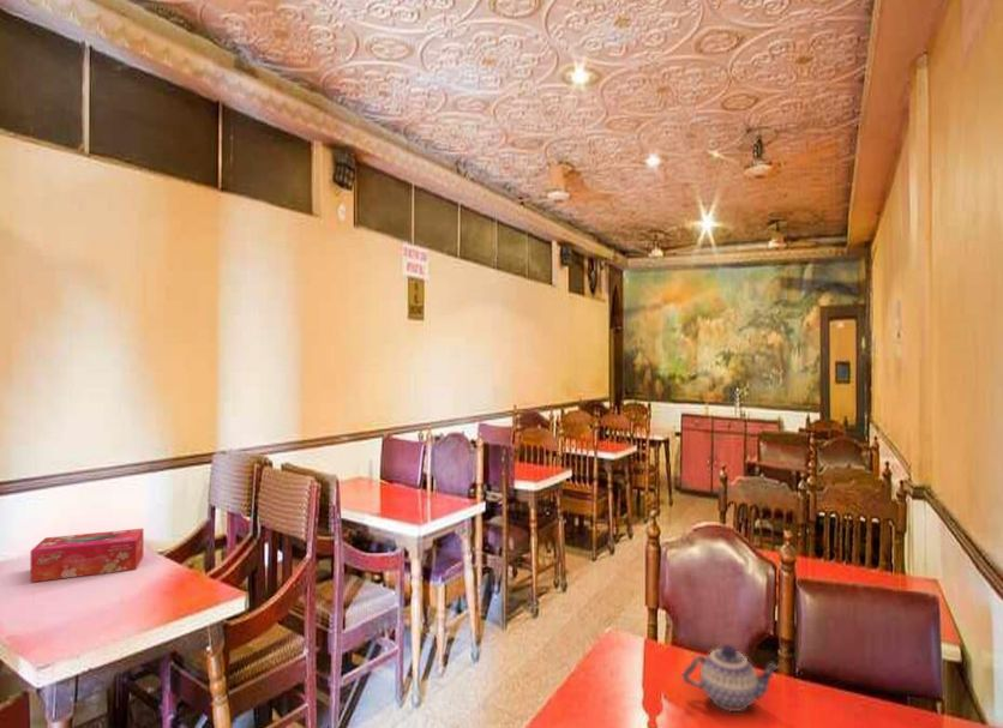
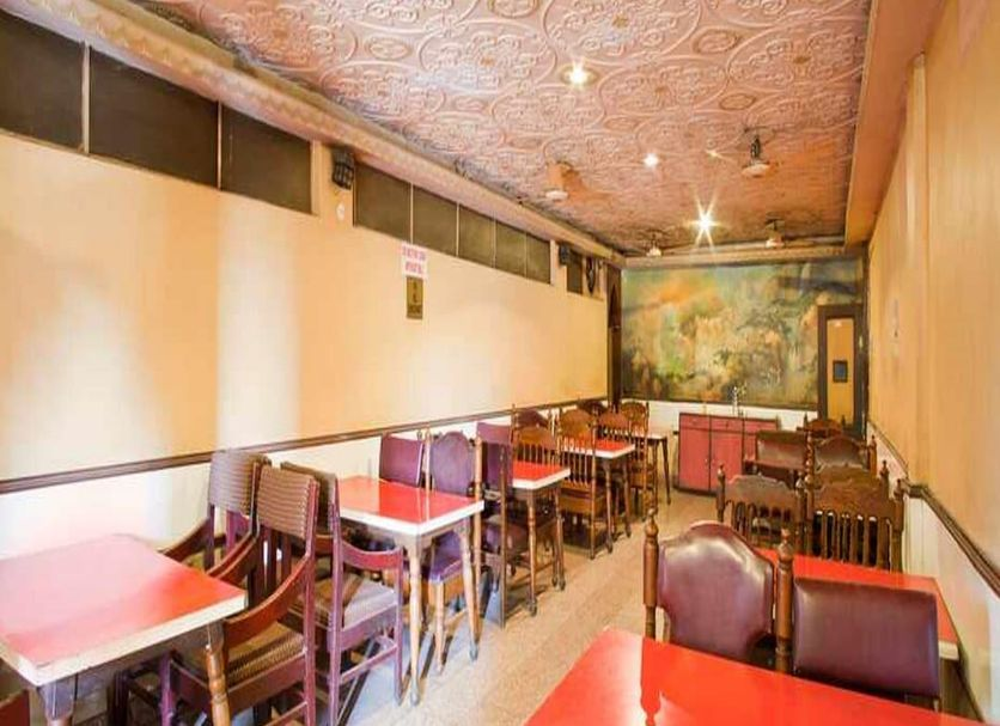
- tissue box (90, 553)
- teapot (729, 673)
